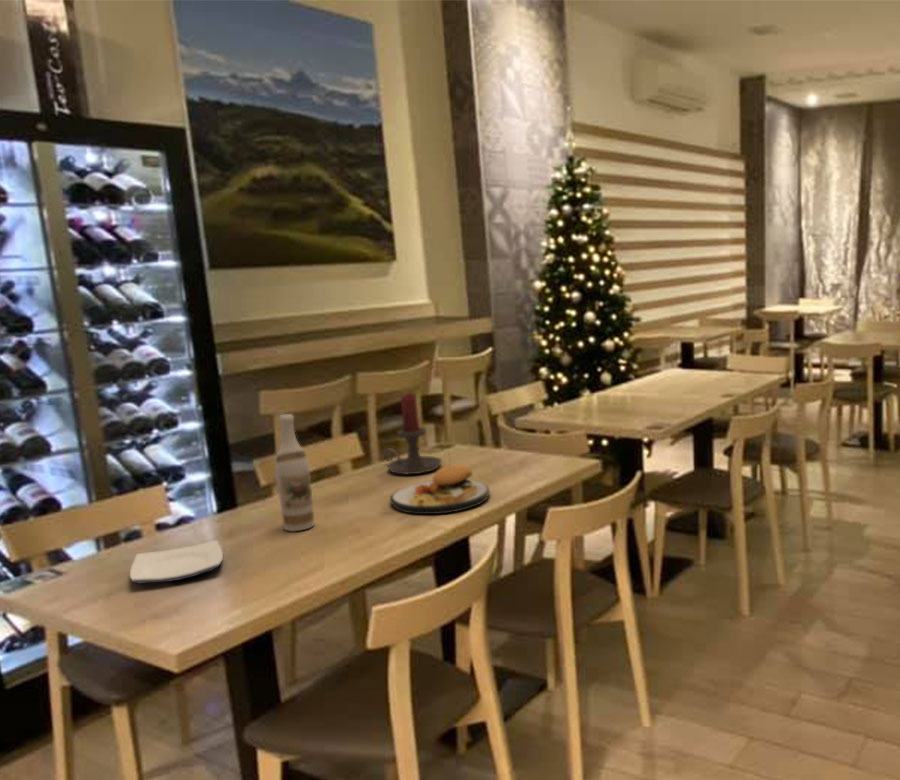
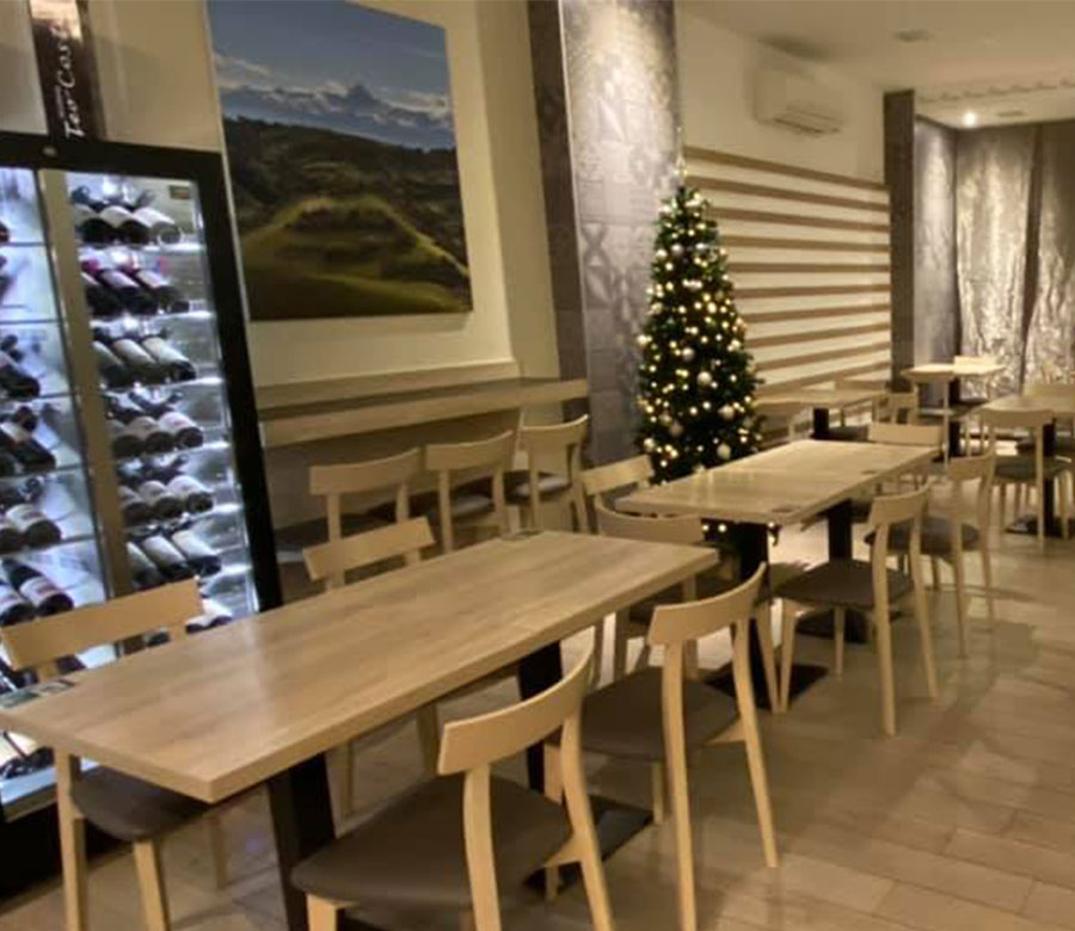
- plate (438, 474)
- wine bottle (292, 471)
- plate (177, 564)
- candle holder (405, 430)
